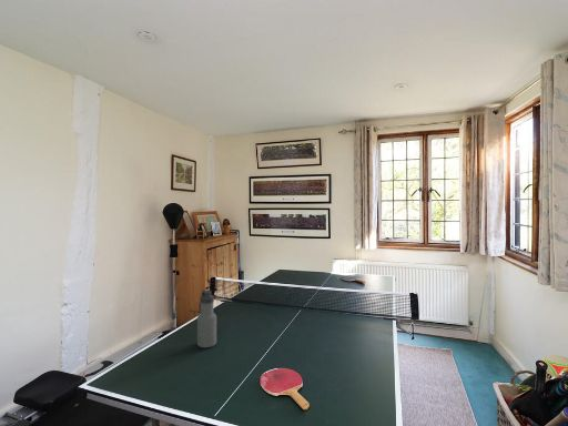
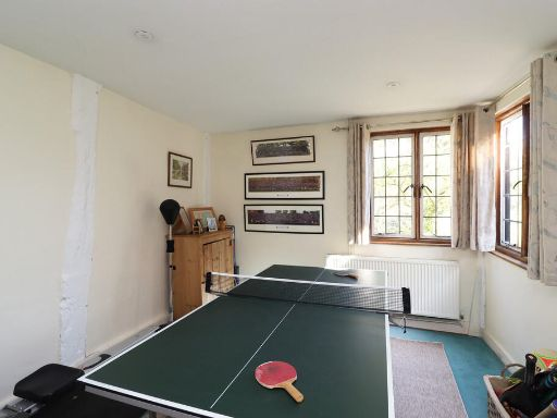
- water bottle (206, 317)
